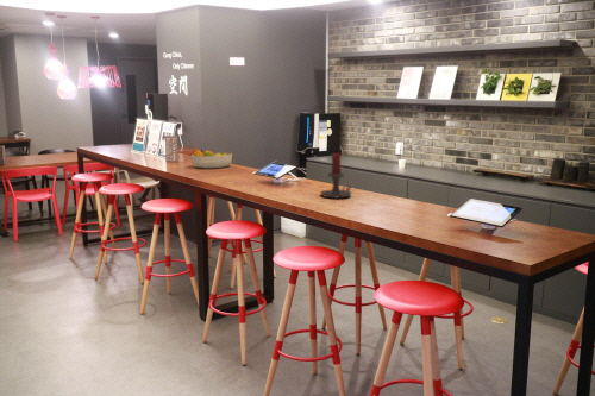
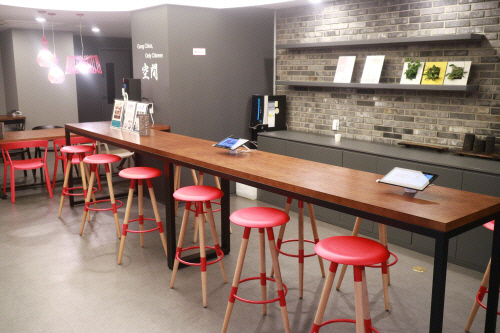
- candle holder (338, 174)
- fruit bowl (212, 157)
